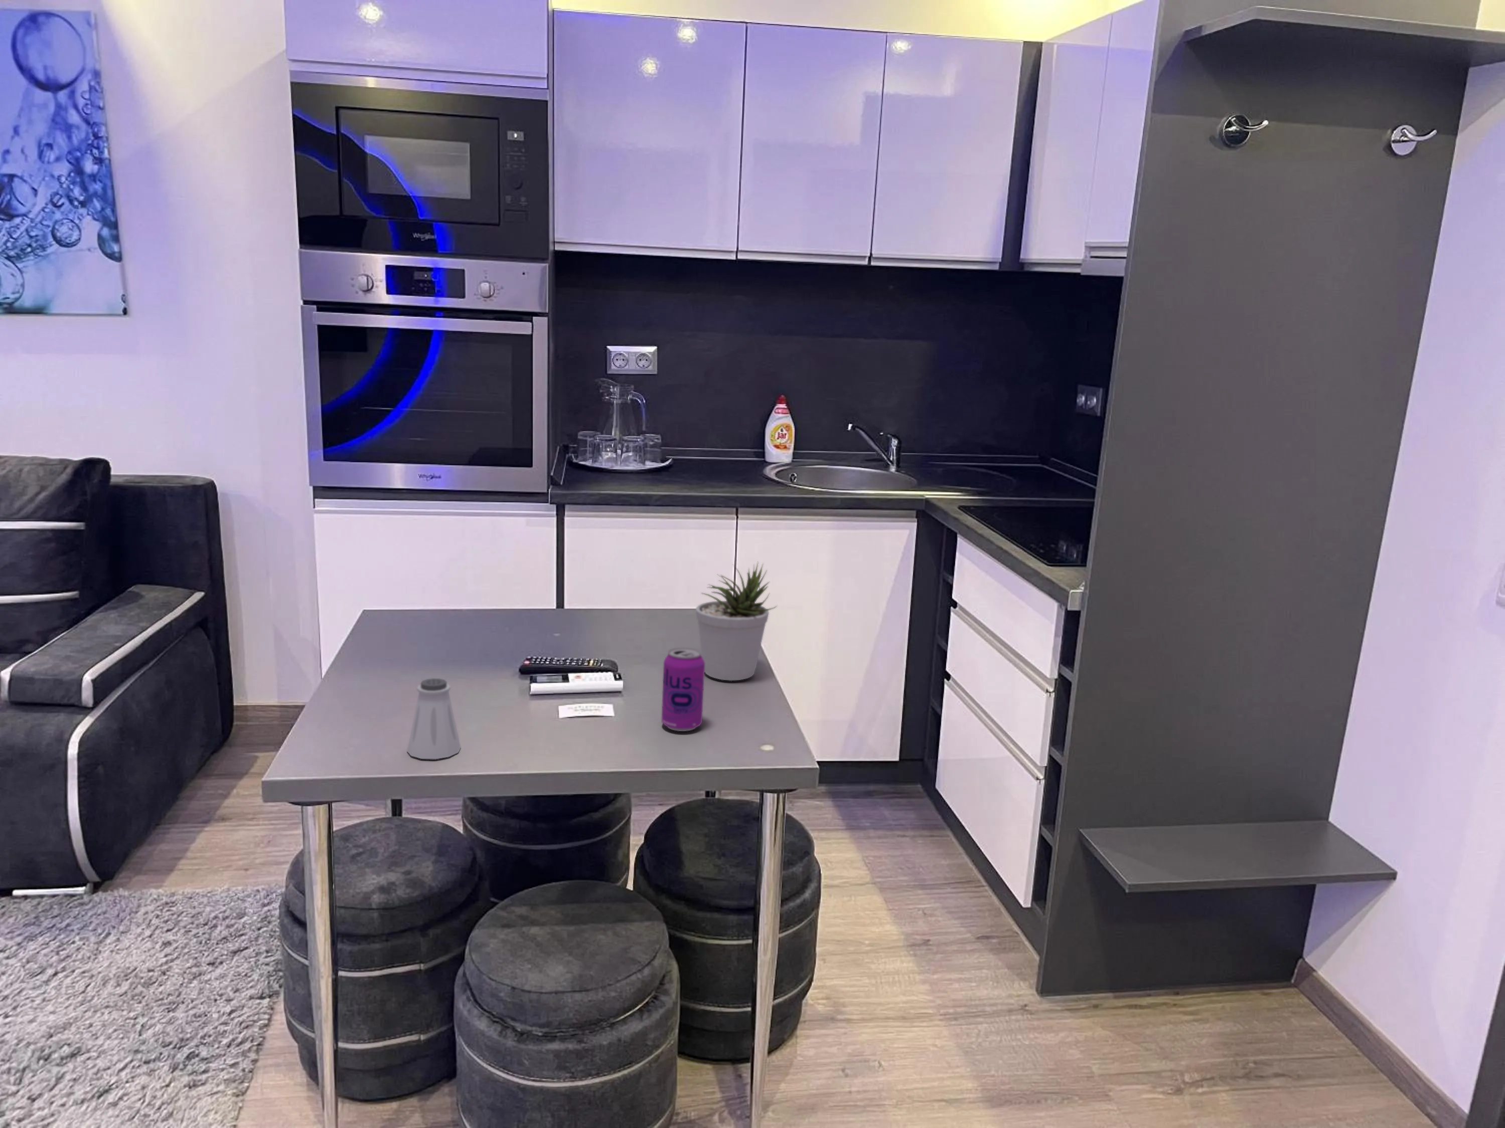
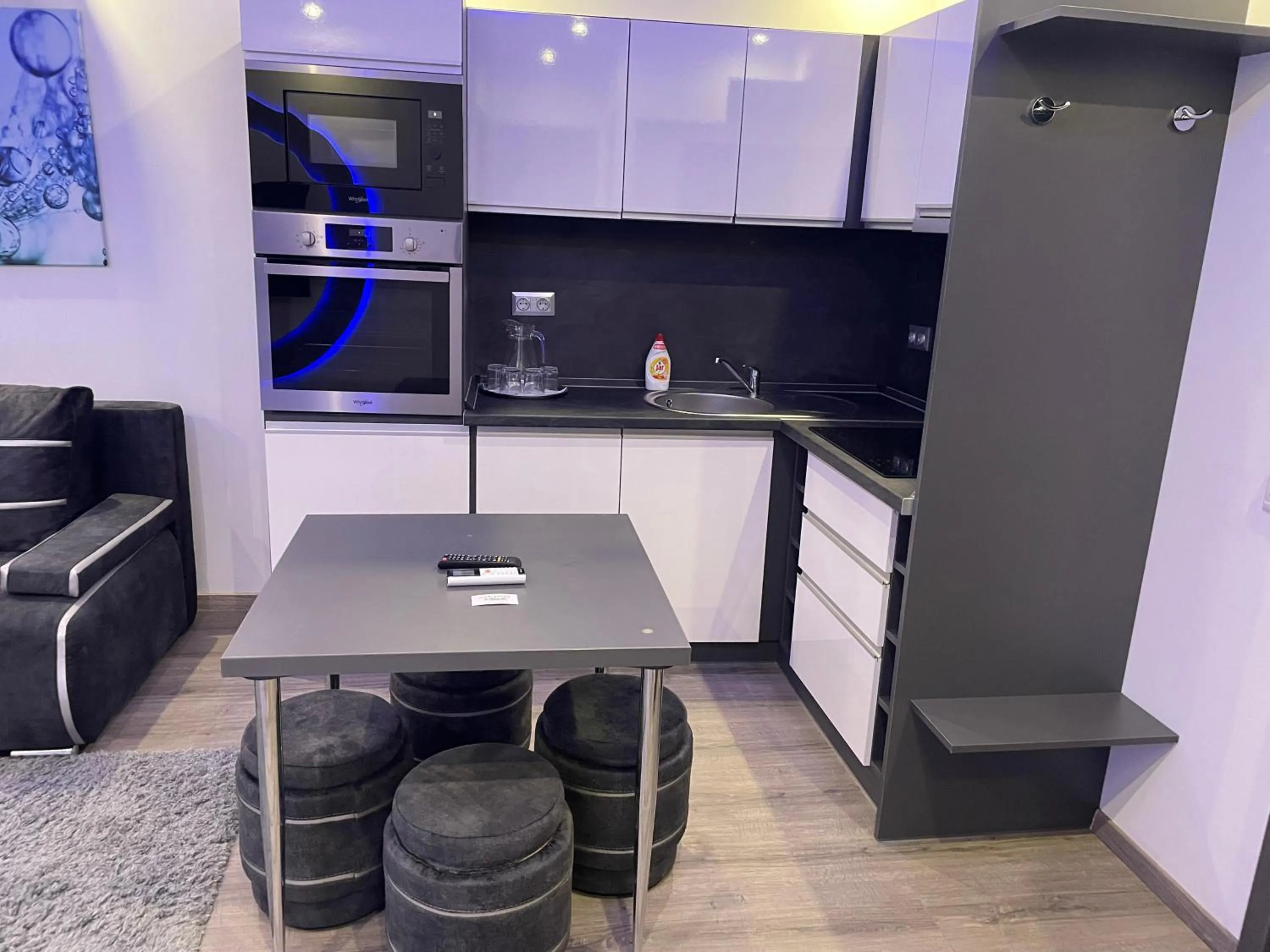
- saltshaker (434, 716)
- beverage can (683, 688)
- potted plant (735, 619)
